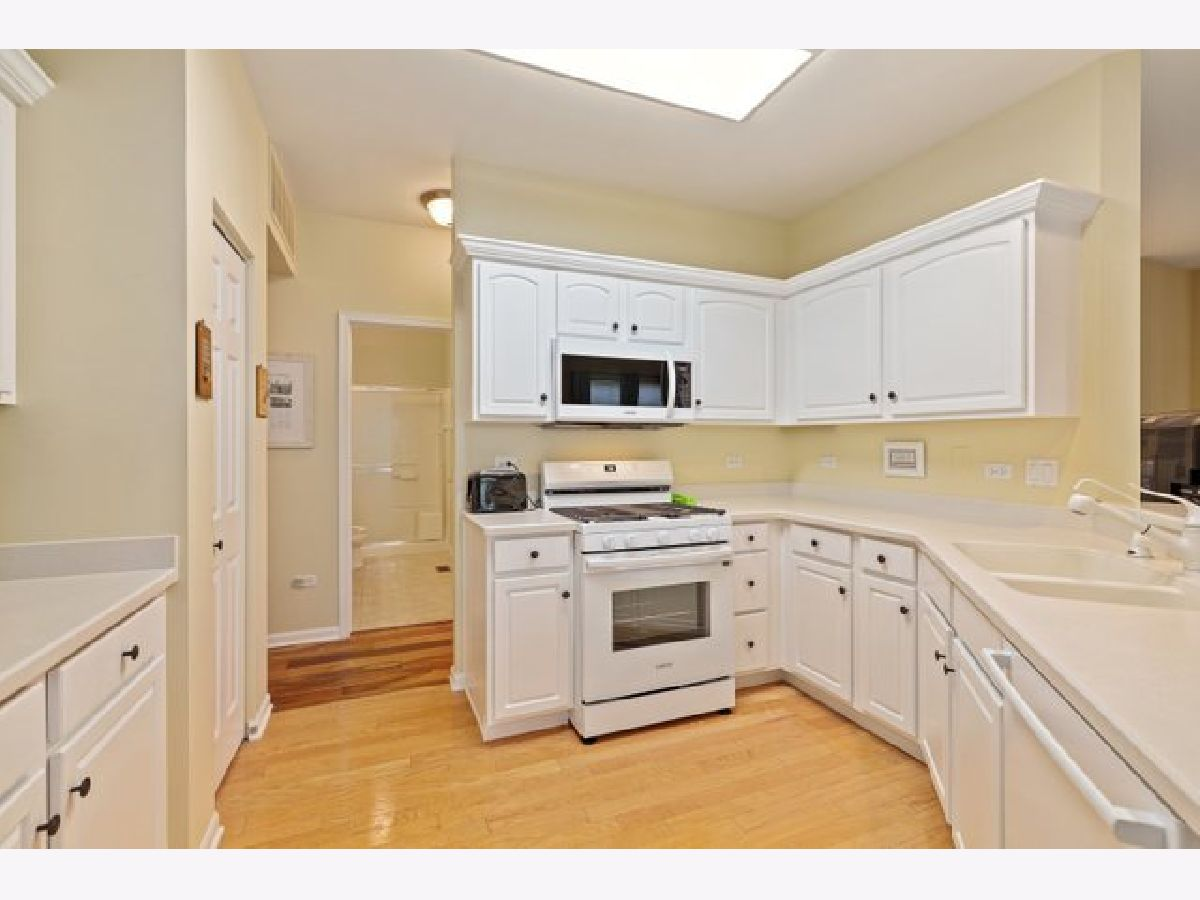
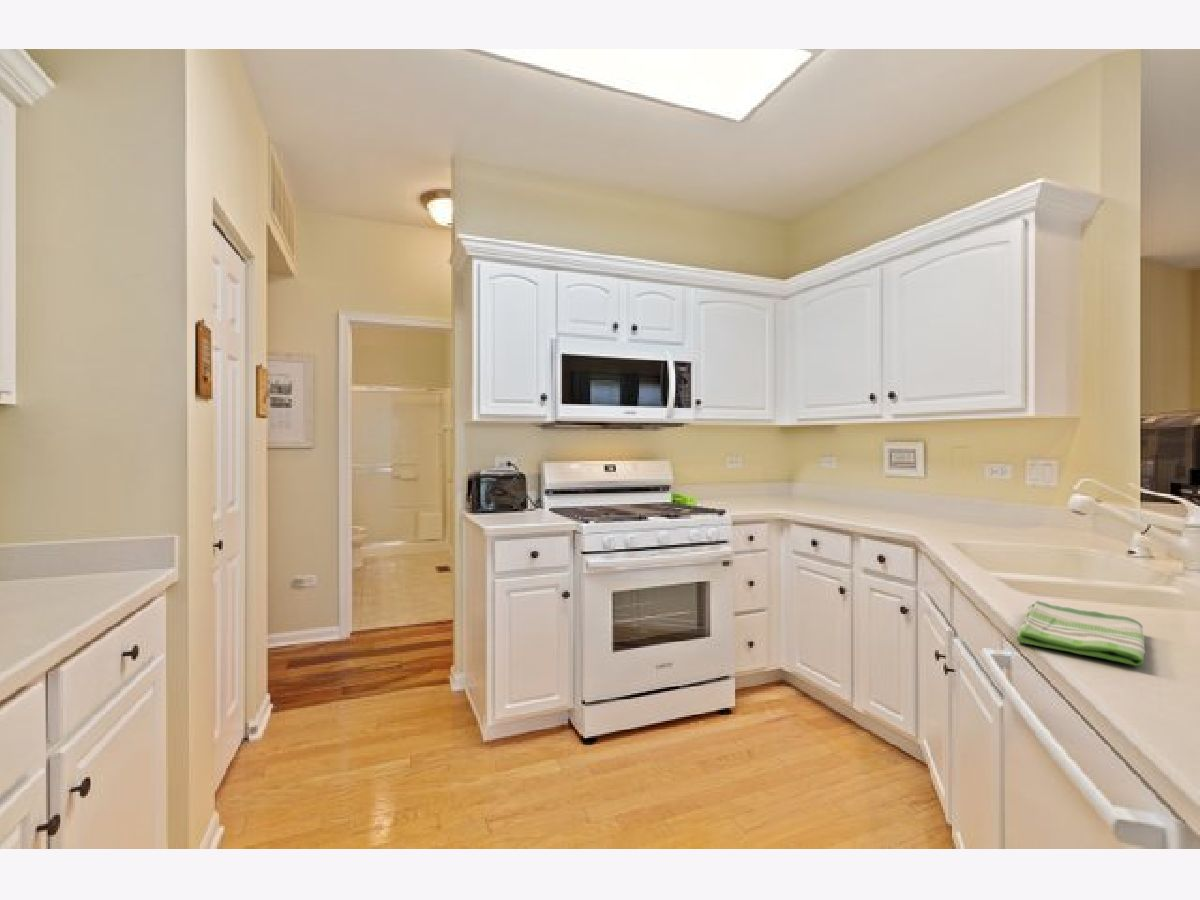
+ dish towel (1080, 629)
